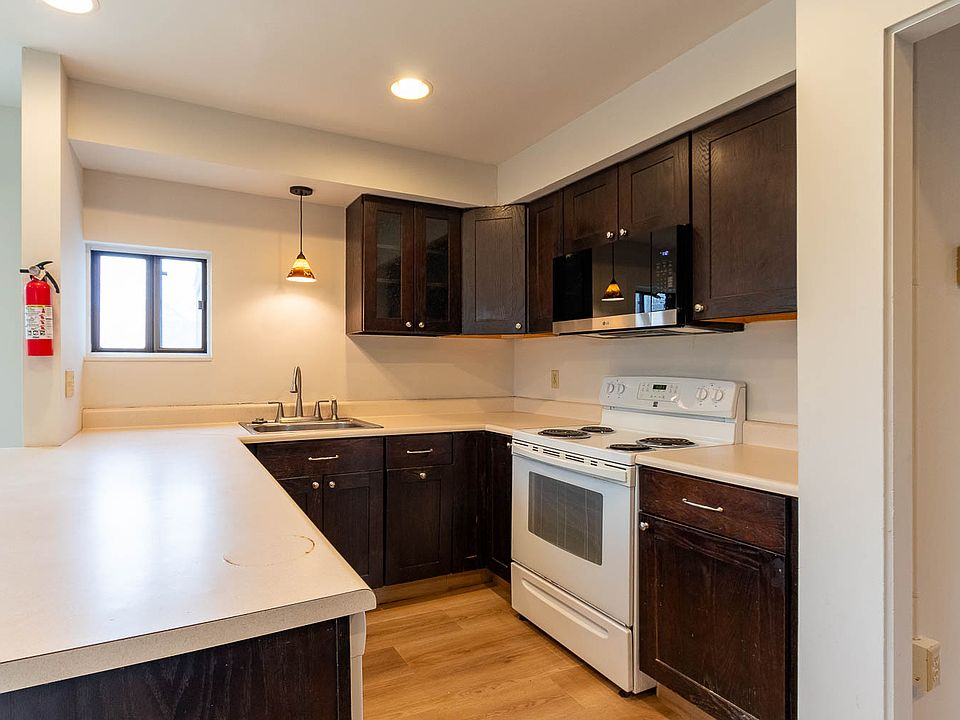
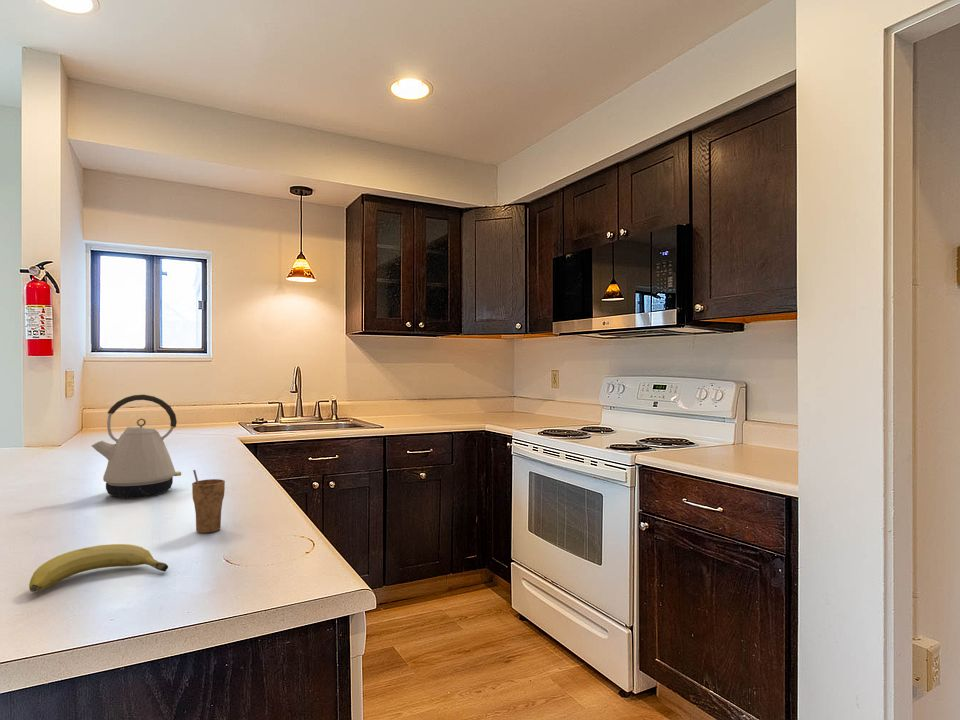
+ kettle (137, 443)
+ cup (208, 499)
+ fruit (100, 563)
